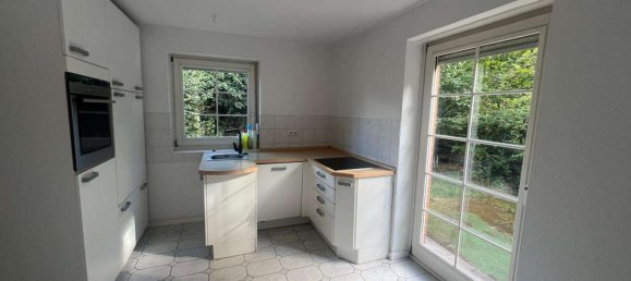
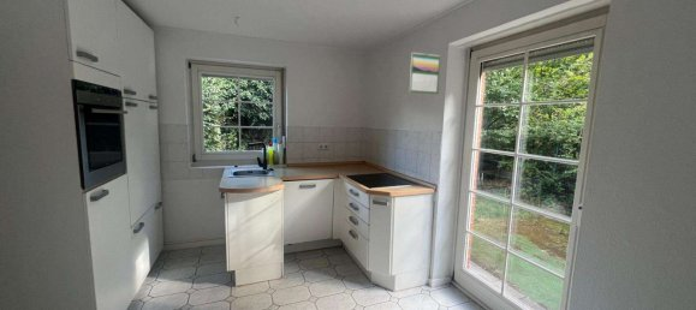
+ calendar (424, 73)
